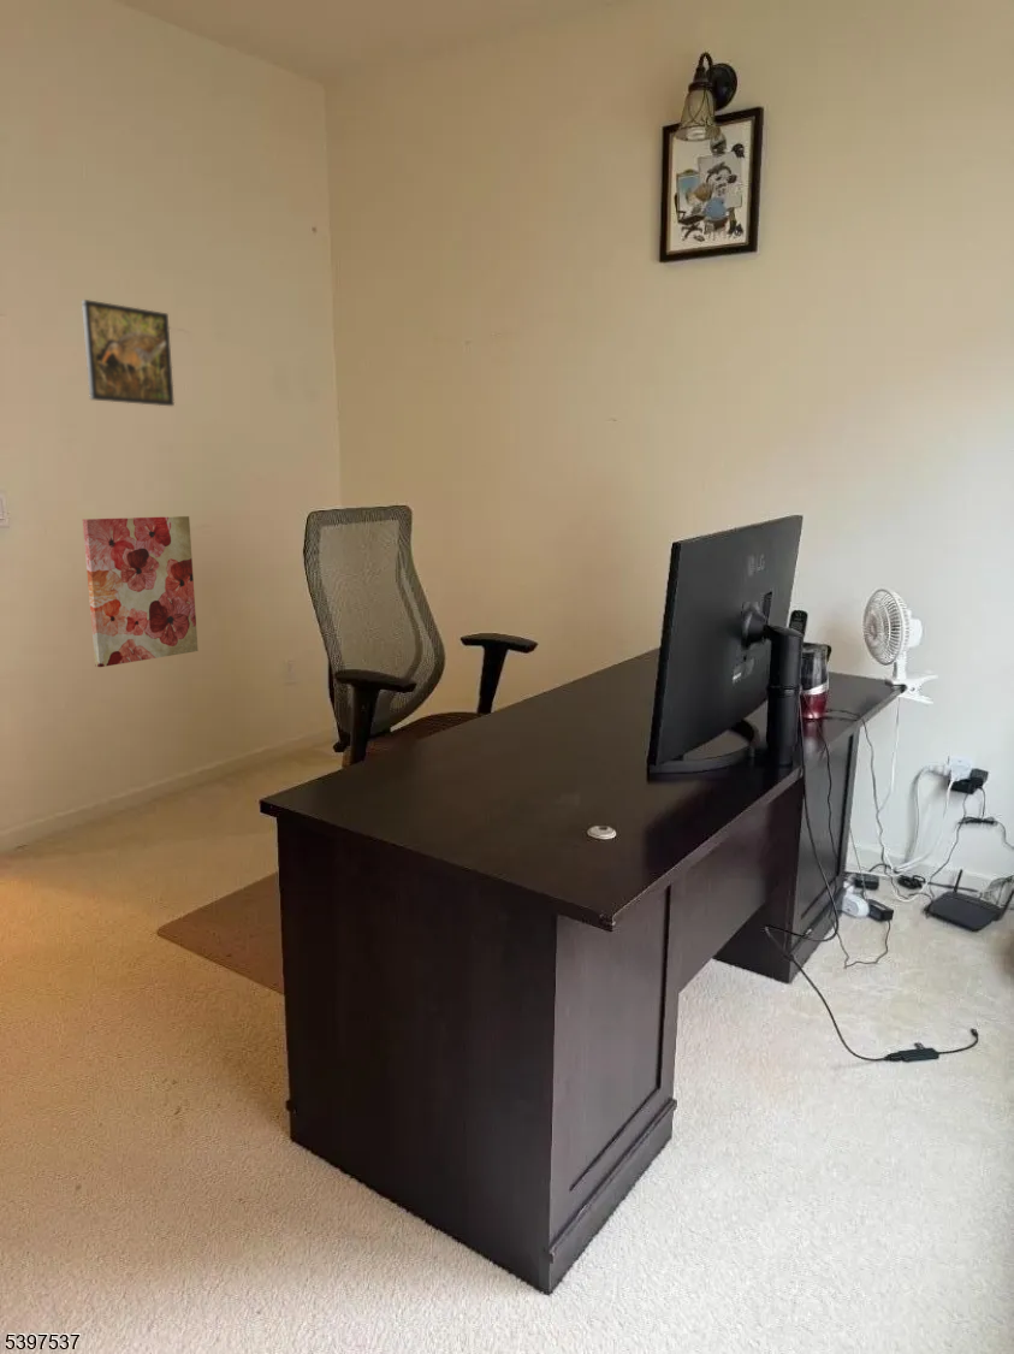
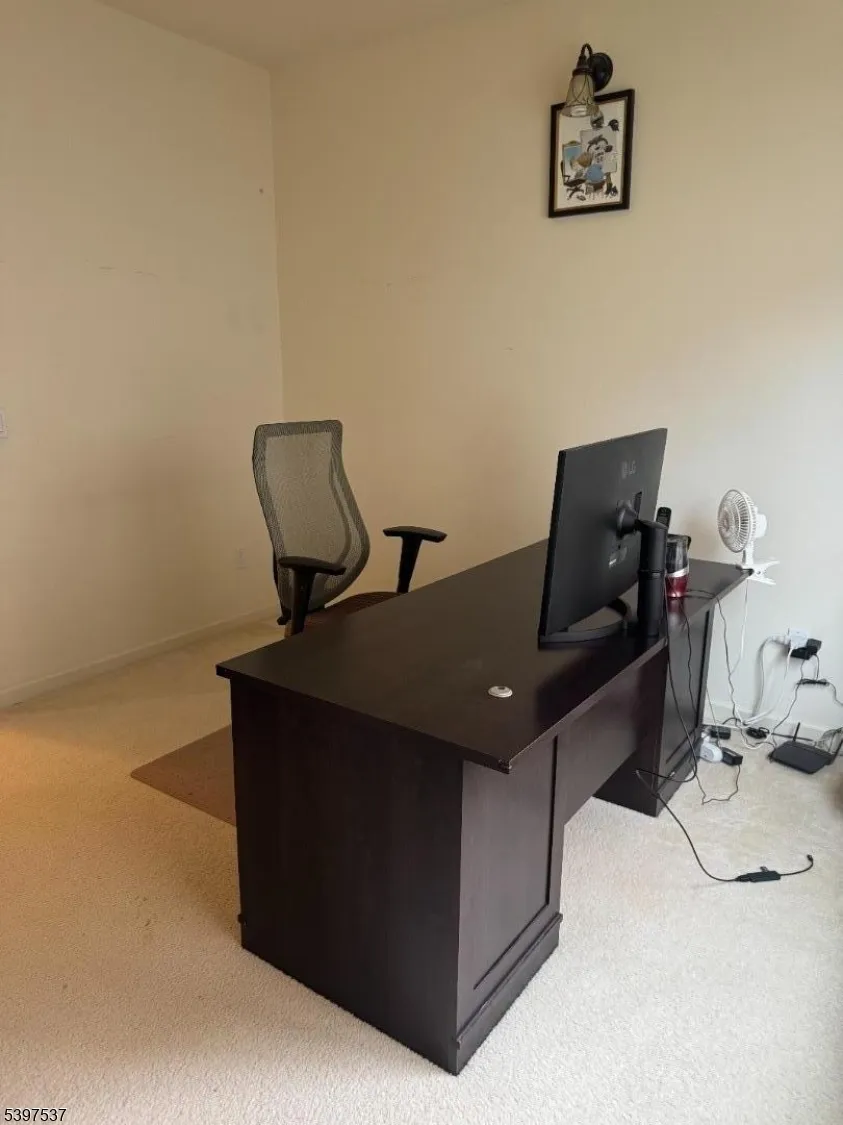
- wall art (143, 589)
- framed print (130, 355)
